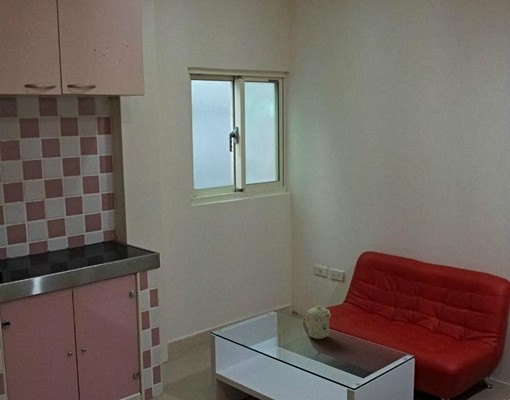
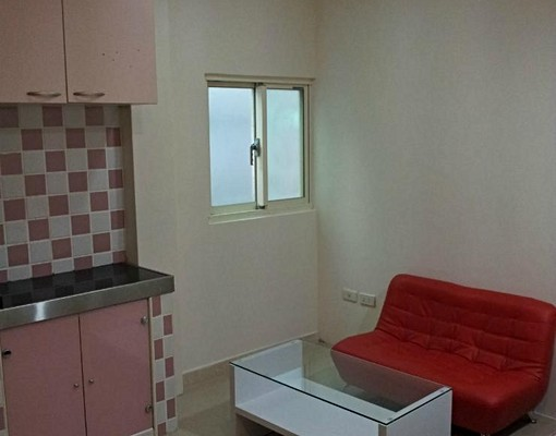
- mug (317, 321)
